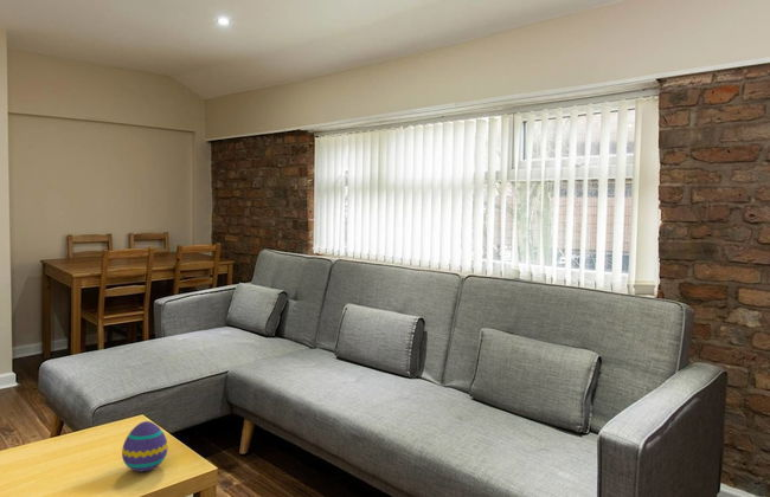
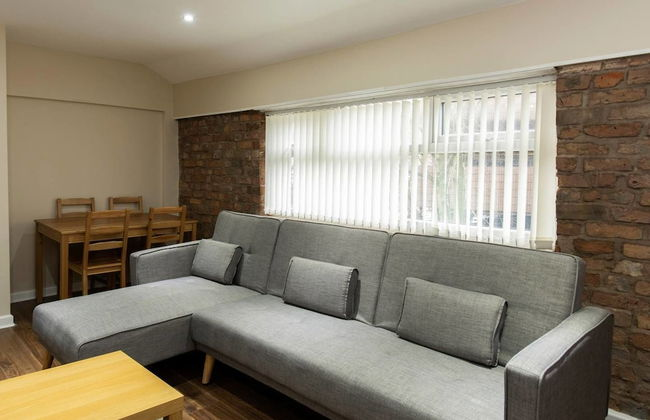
- decorative egg (145, 445)
